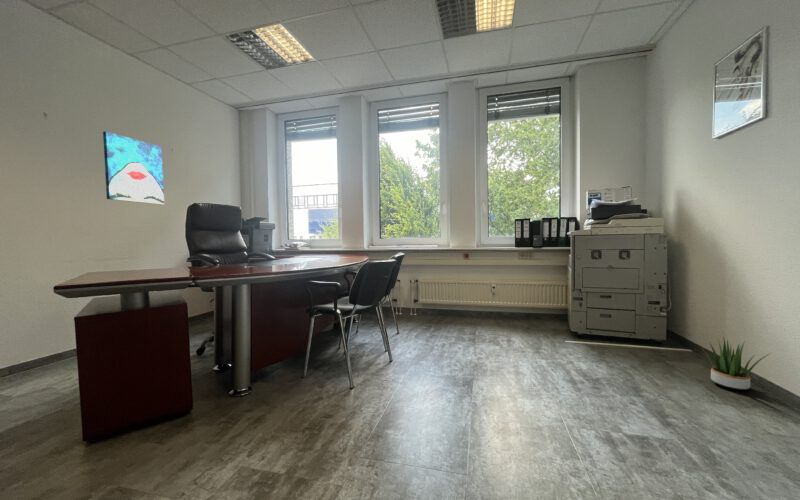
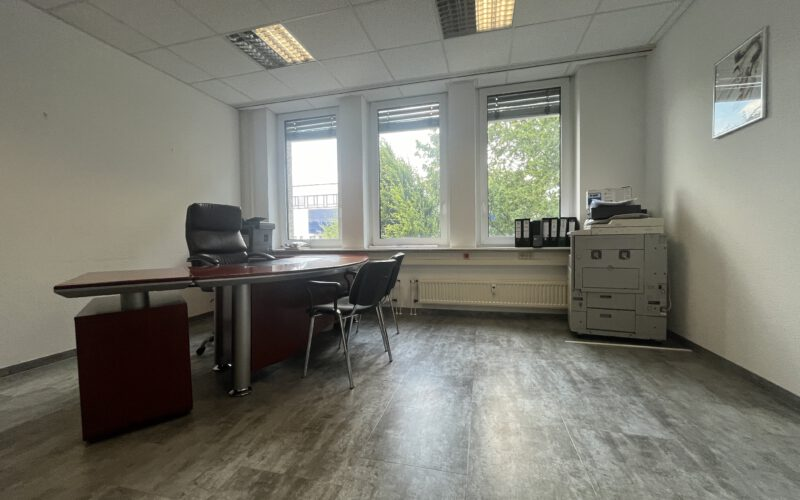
- potted plant (730, 363)
- wall art (136, 170)
